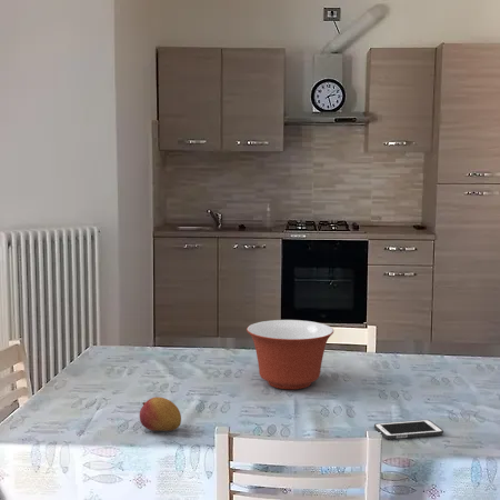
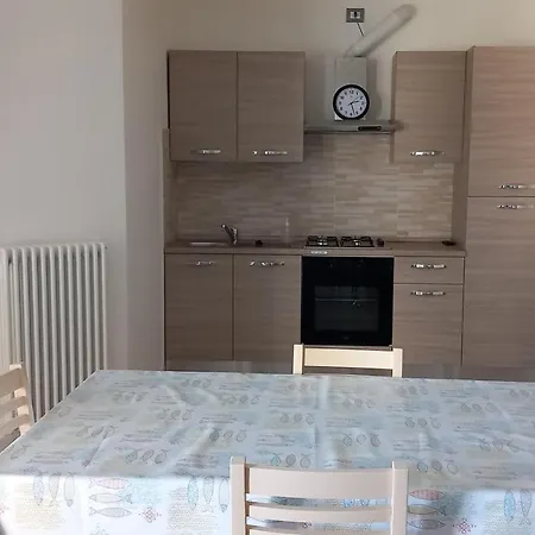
- mixing bowl (289, 356)
- cell phone (408, 429)
- fruit (160, 413)
